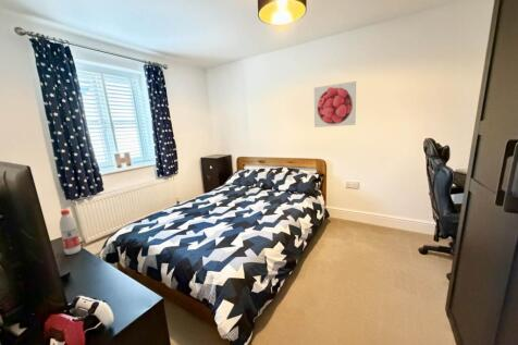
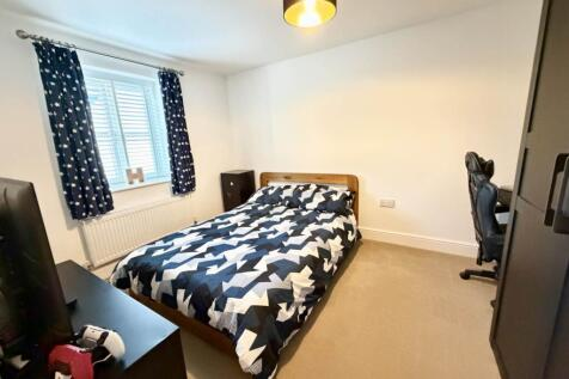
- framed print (334, 106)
- water bottle (69, 231)
